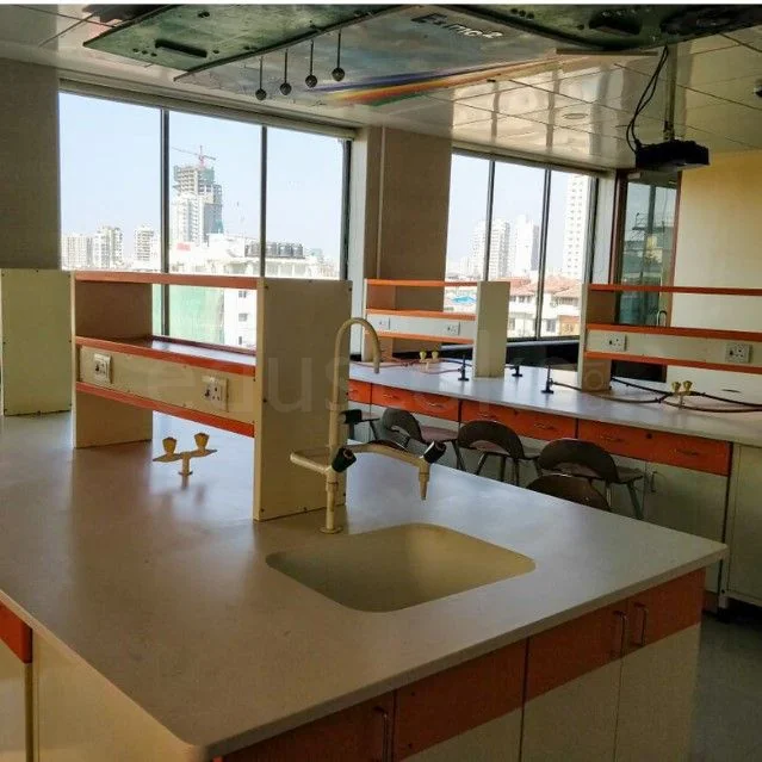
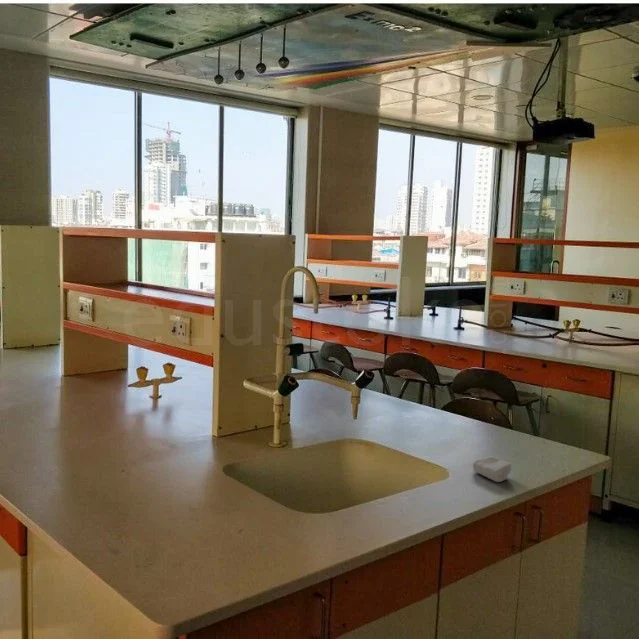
+ soap bar (492, 467)
